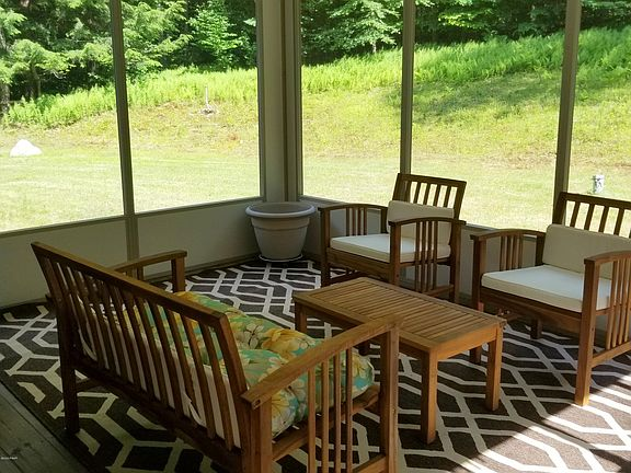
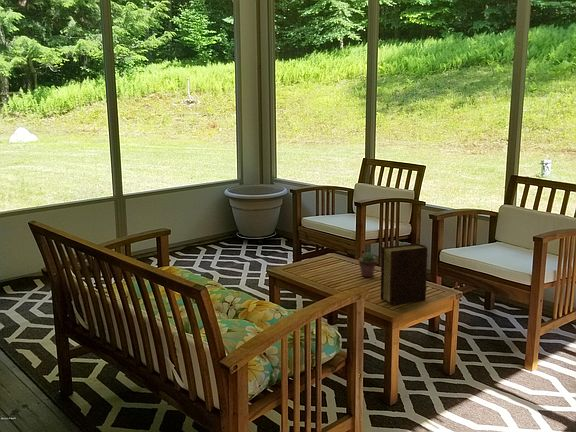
+ potted succulent (367, 264)
+ diary (405, 273)
